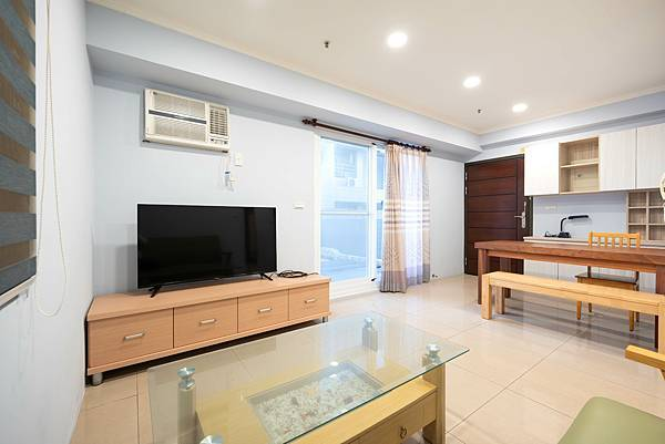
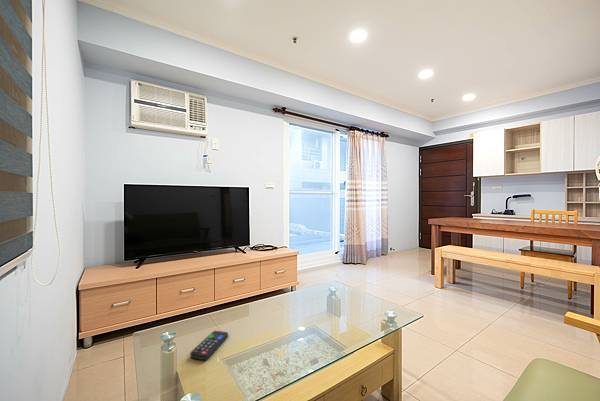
+ remote control (210, 343)
